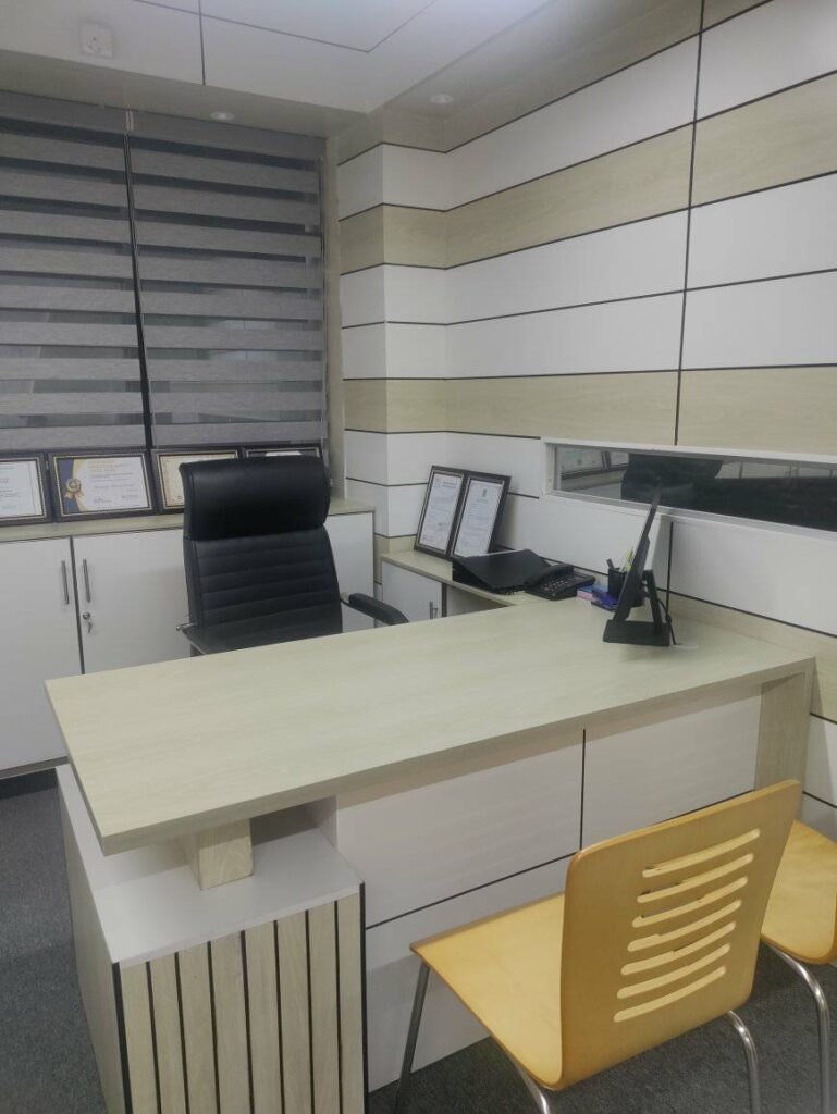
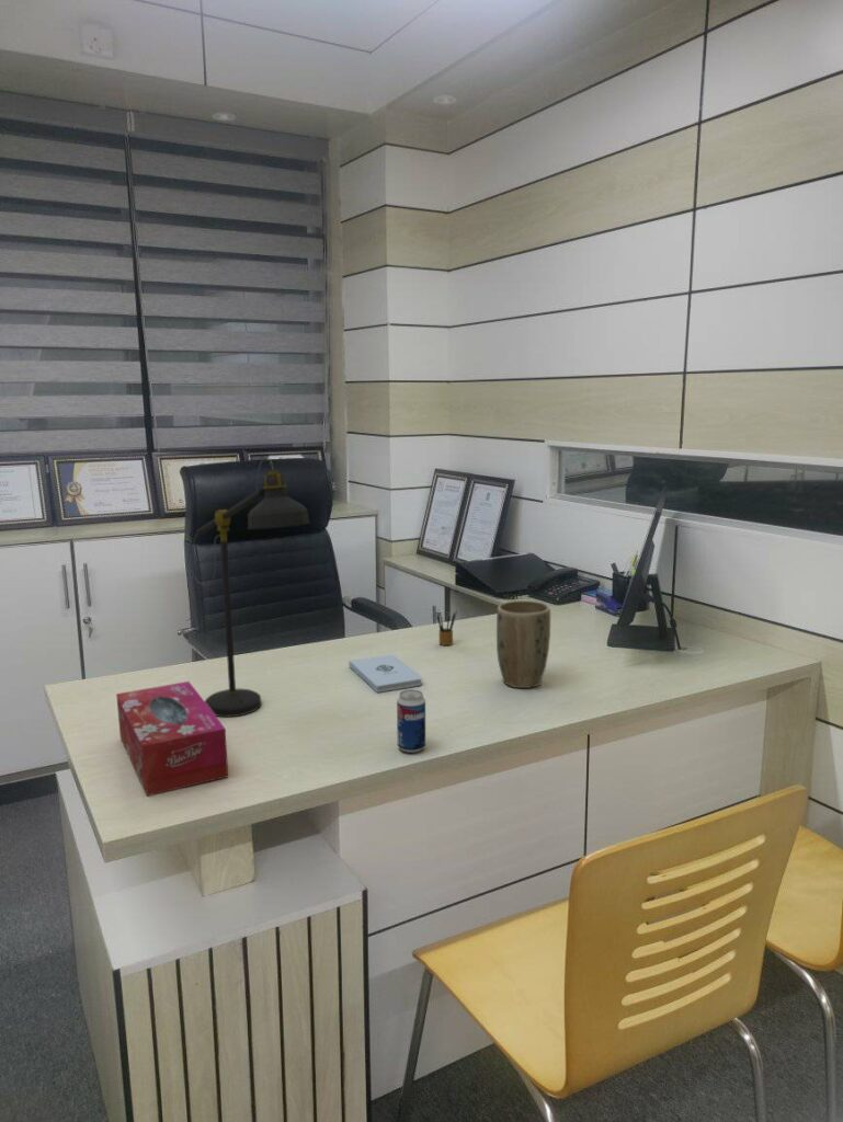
+ tissue box (169, 733)
+ plant pot (523, 644)
+ notepad (385, 672)
+ pencil box (445, 629)
+ beverage can (411, 721)
+ desk lamp (229, 587)
